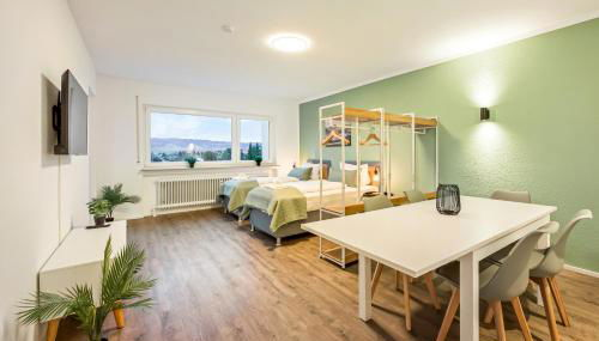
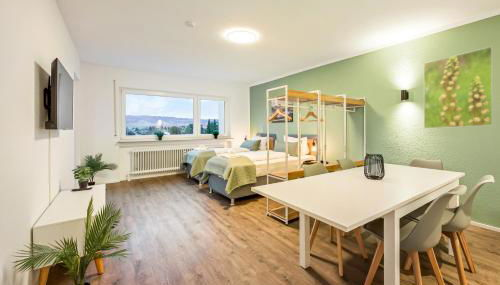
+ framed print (455, 91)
